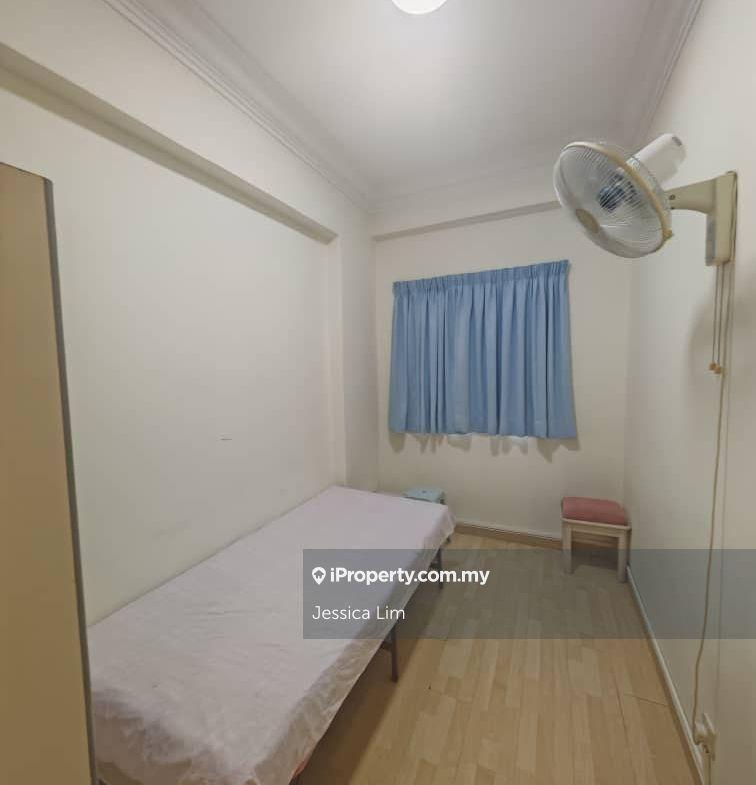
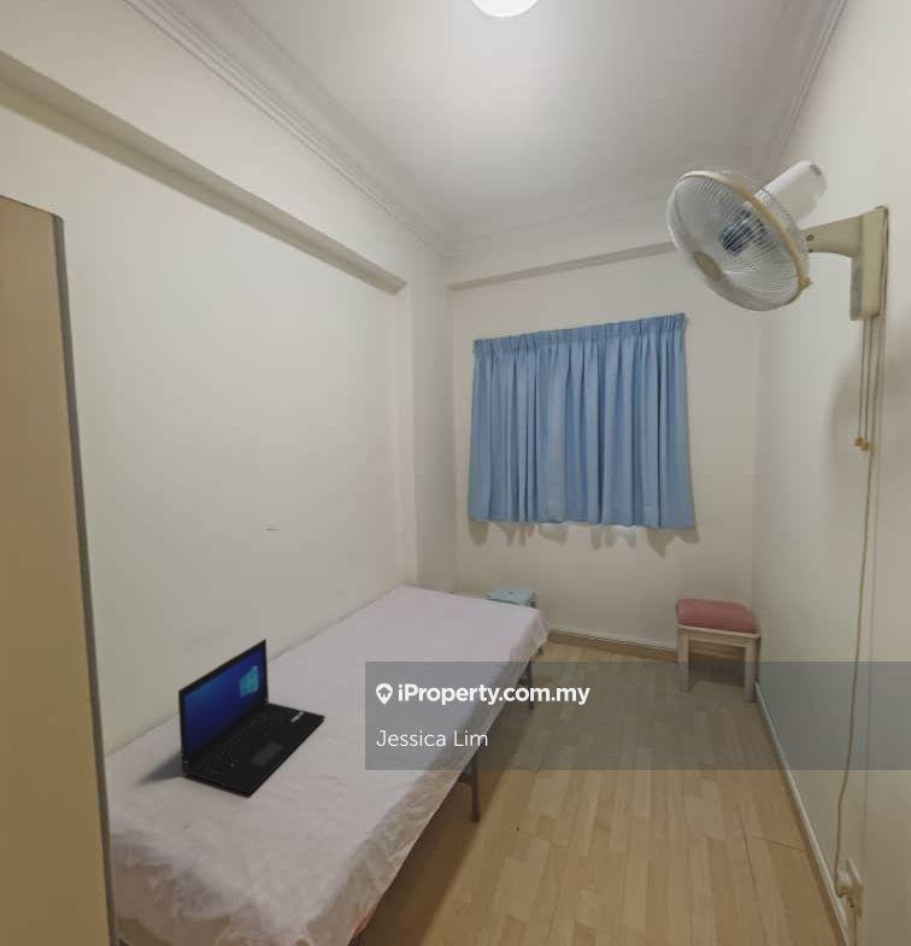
+ laptop (258, 705)
